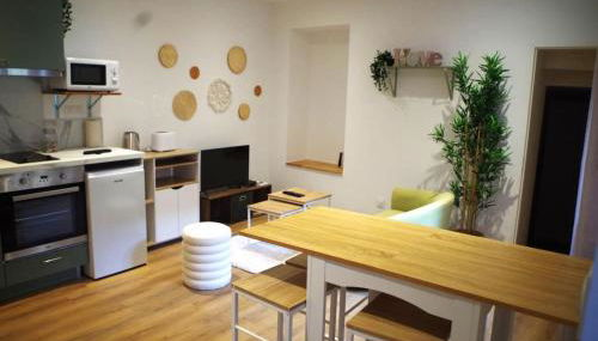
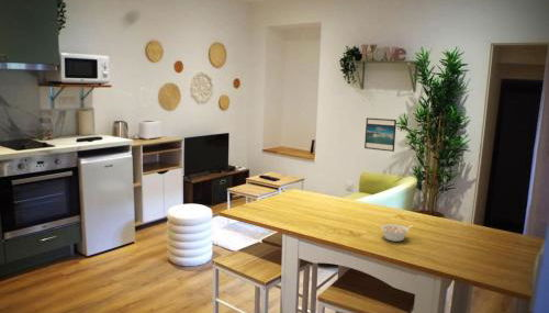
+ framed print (380, 134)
+ legume (394, 232)
